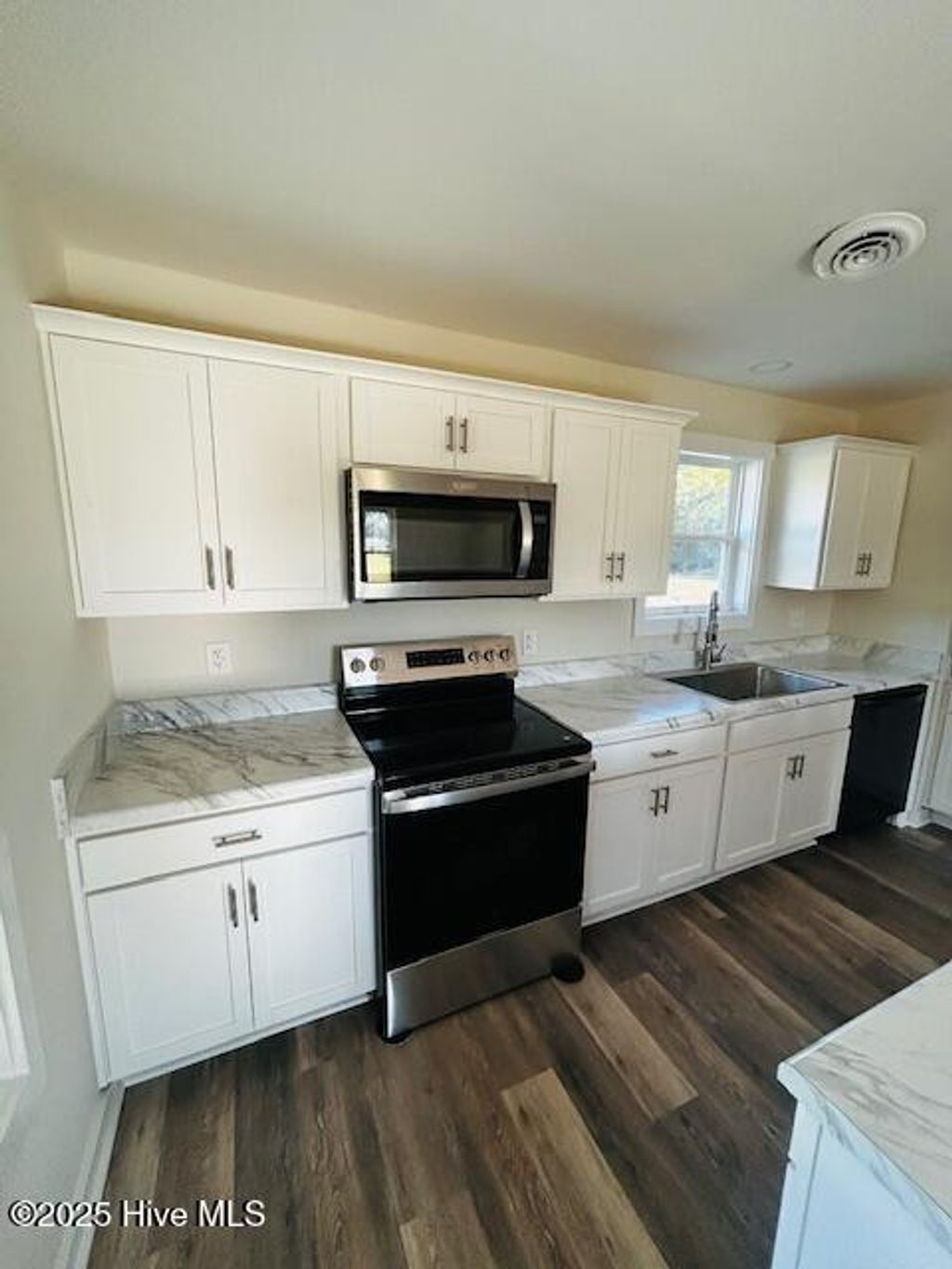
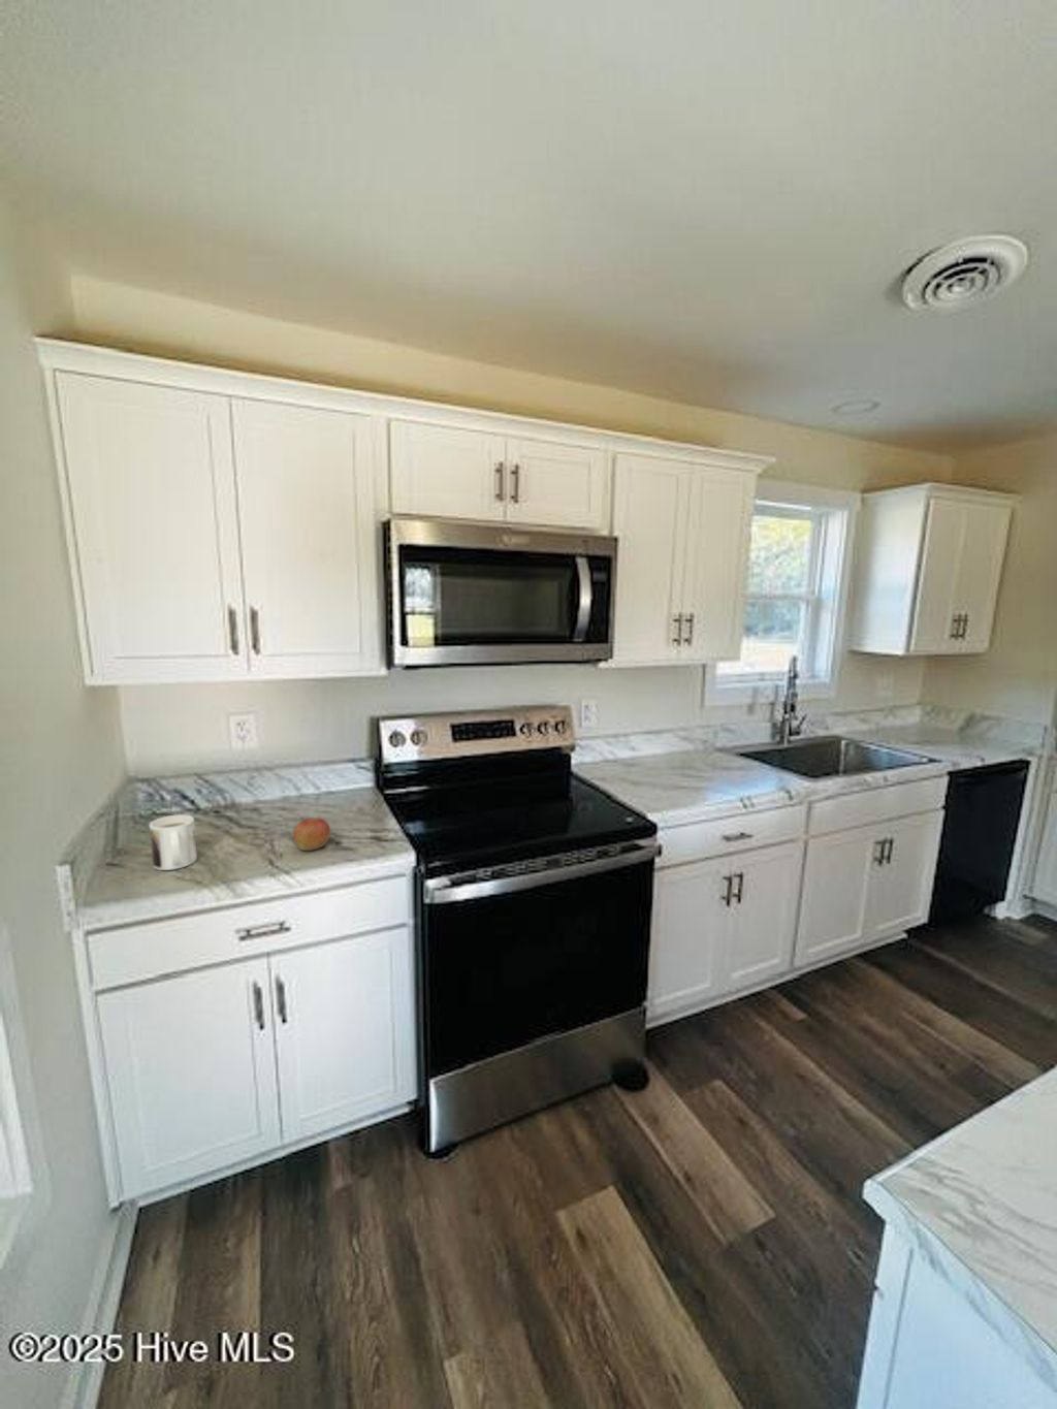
+ mug (171, 844)
+ apple (311, 832)
